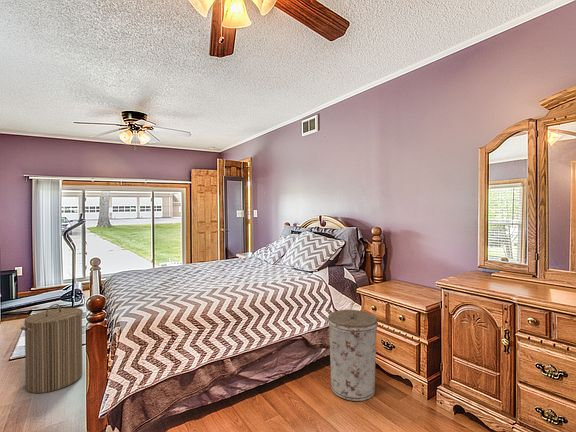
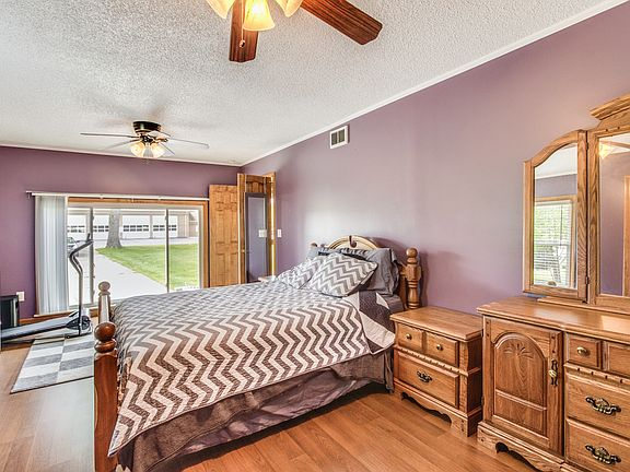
- trash can (352, 350)
- laundry hamper (55, 342)
